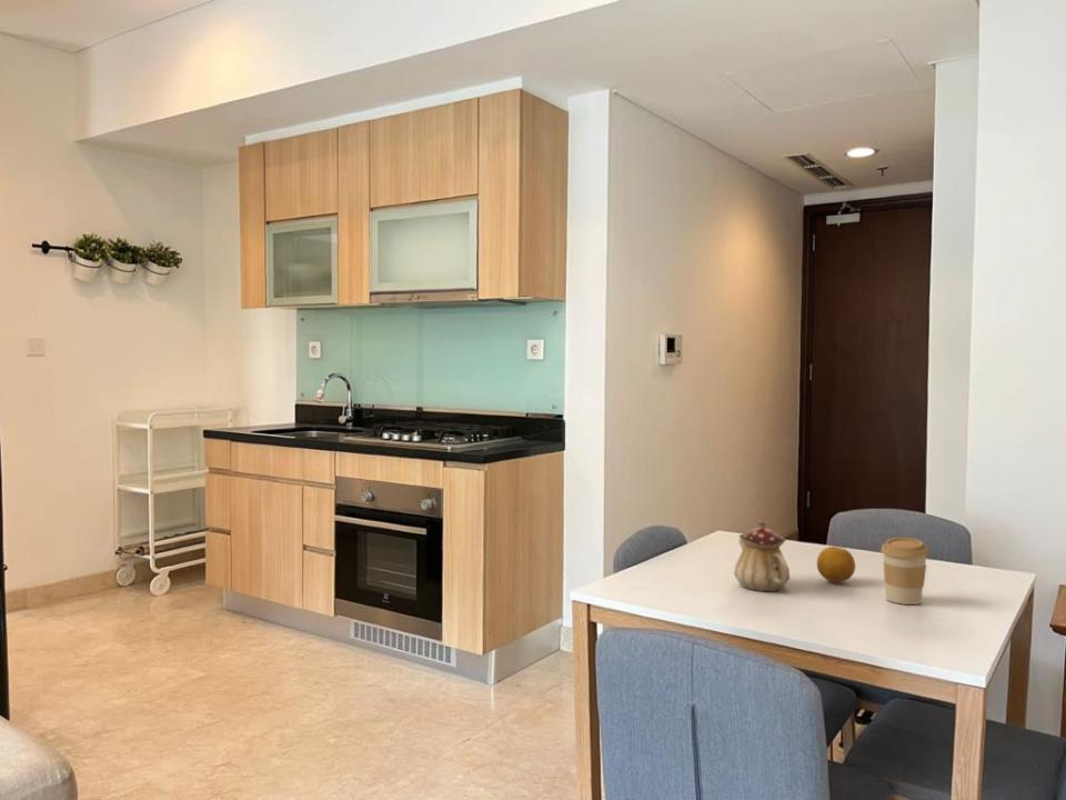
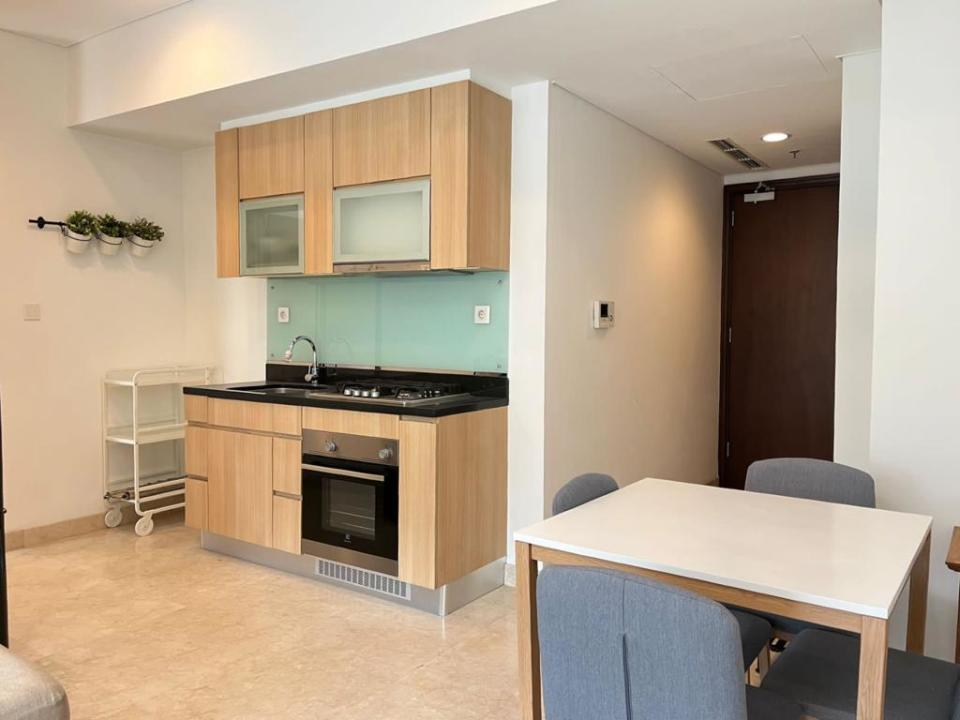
- teapot (764, 553)
- fruit (835, 564)
- coffee cup (904, 570)
